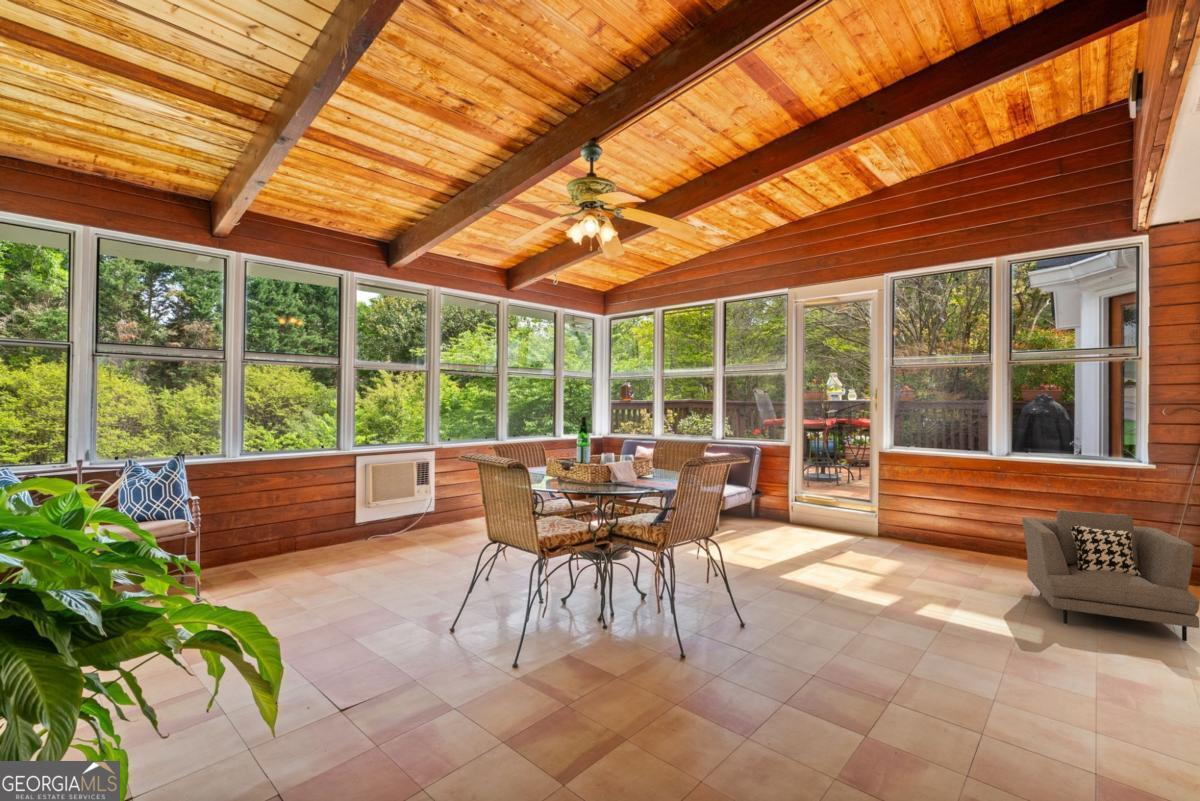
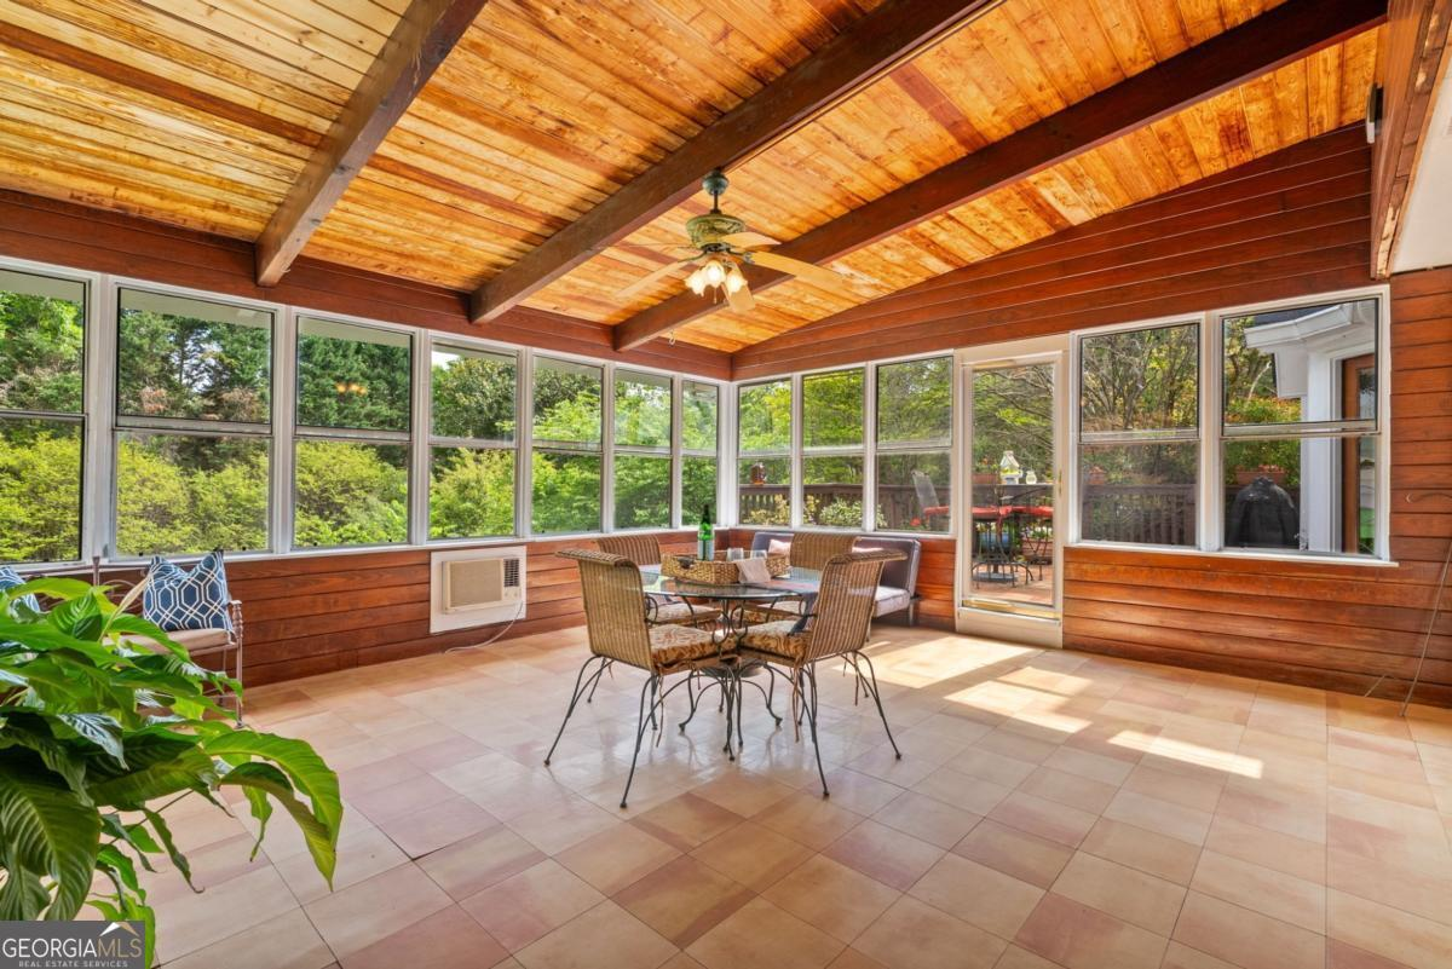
- armchair (1101, 565)
